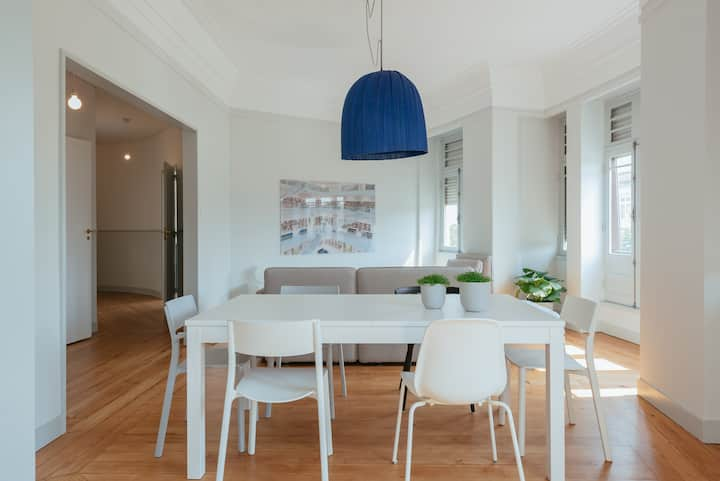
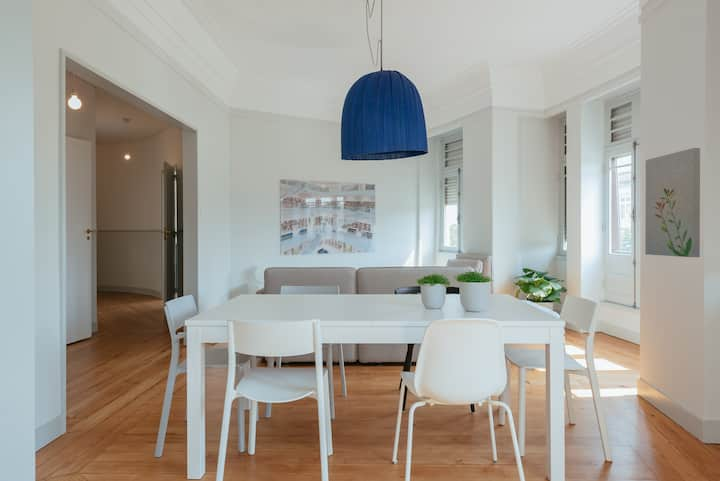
+ wall art (670, 205)
